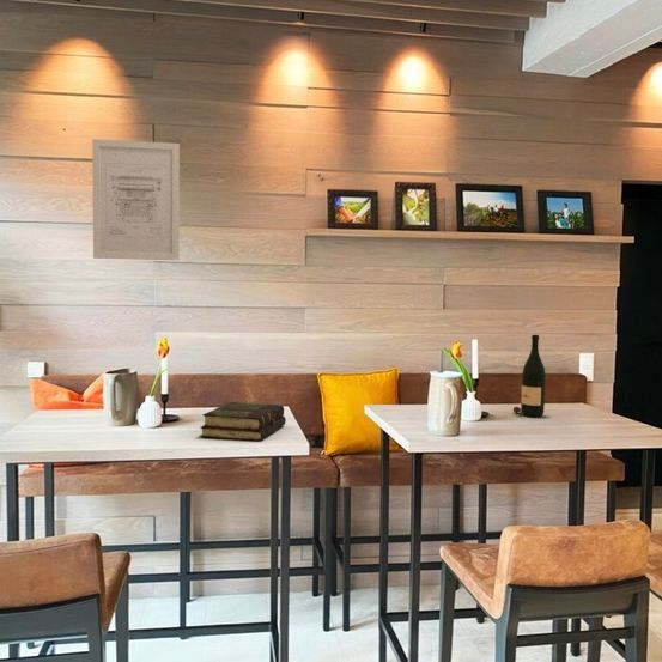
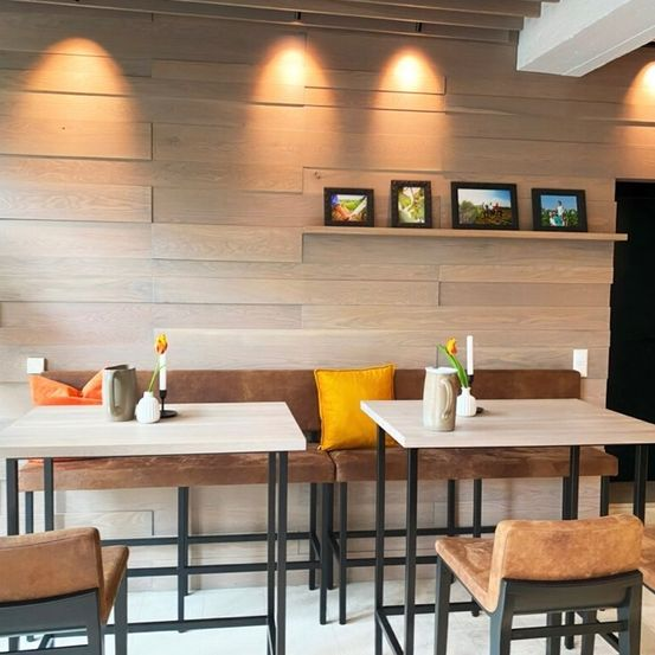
- book (244, 420)
- wall art (136, 200)
- wine bottle (528, 375)
